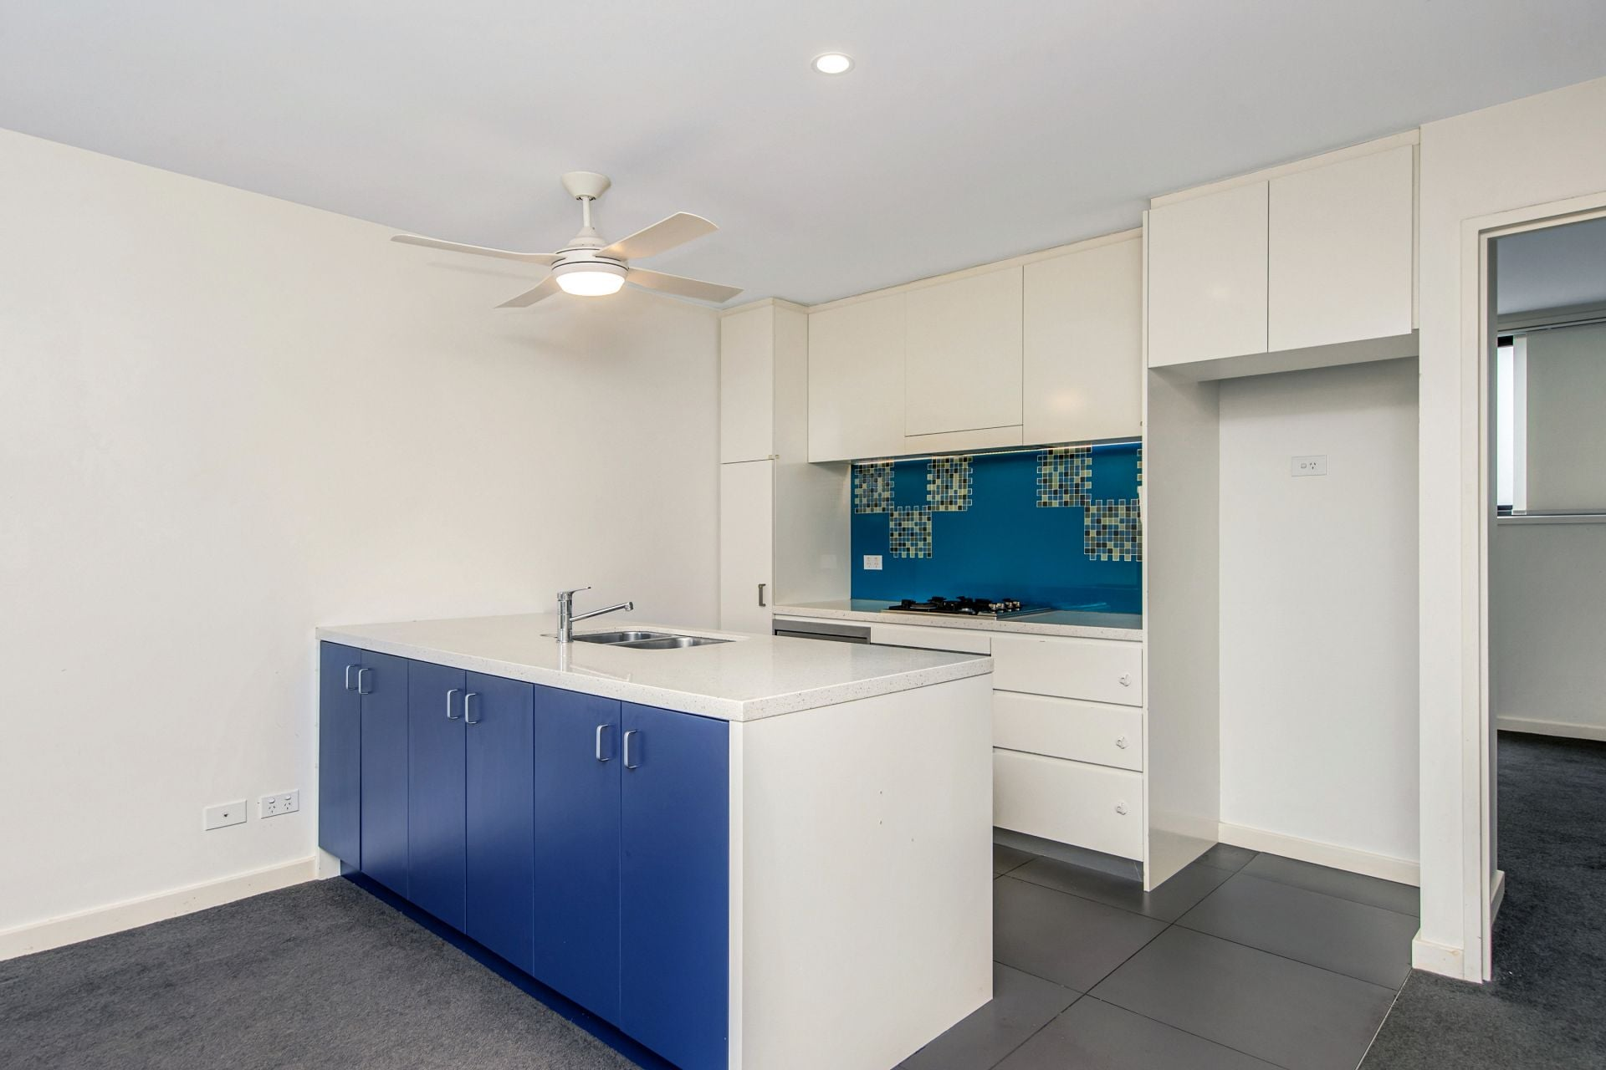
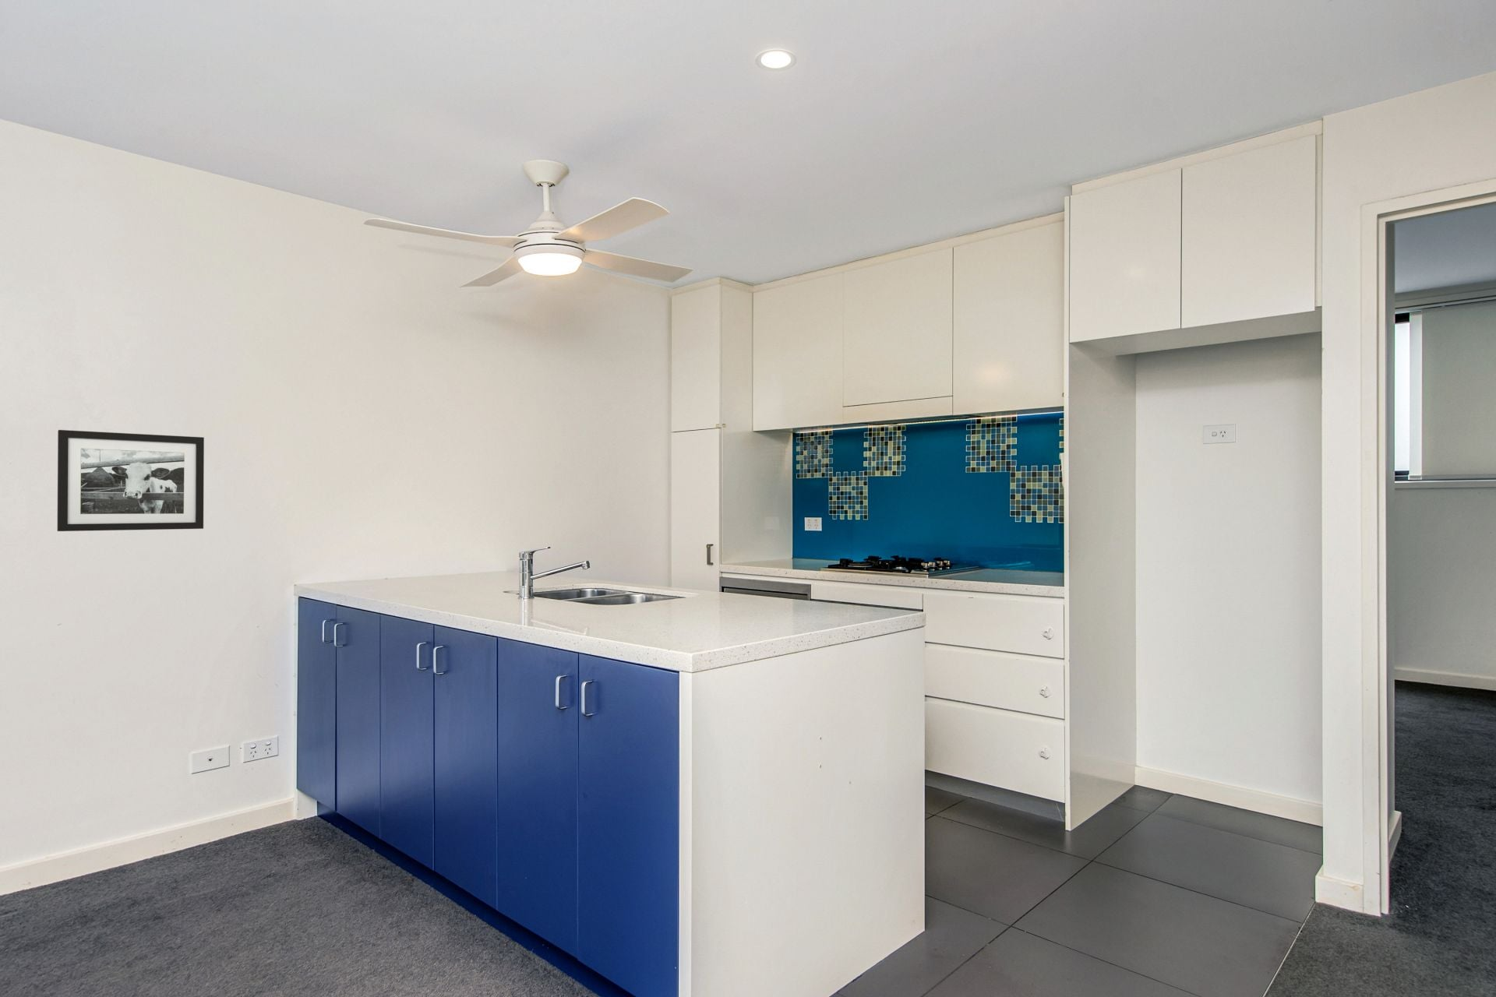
+ picture frame (134, 482)
